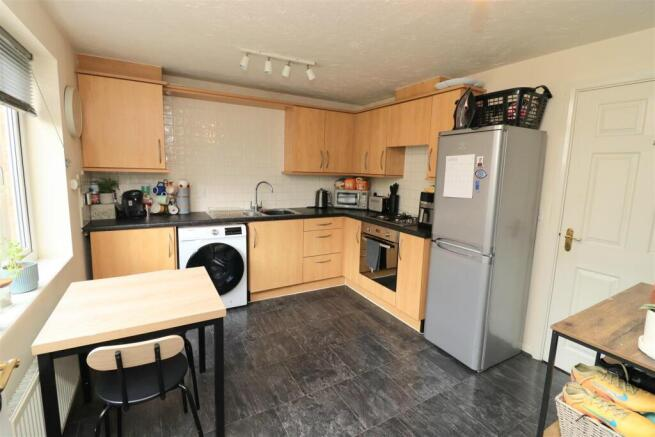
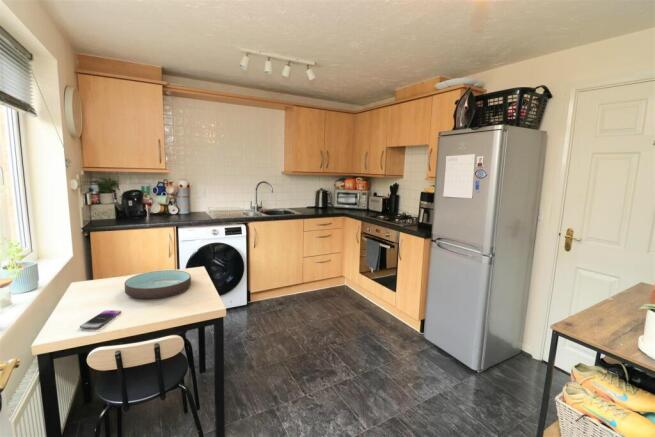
+ bowl (159, 283)
+ smartphone (101, 318)
